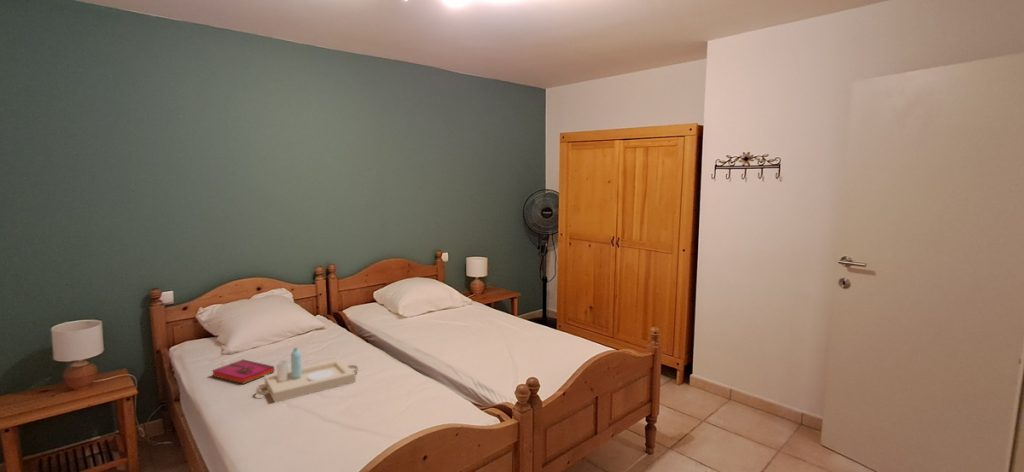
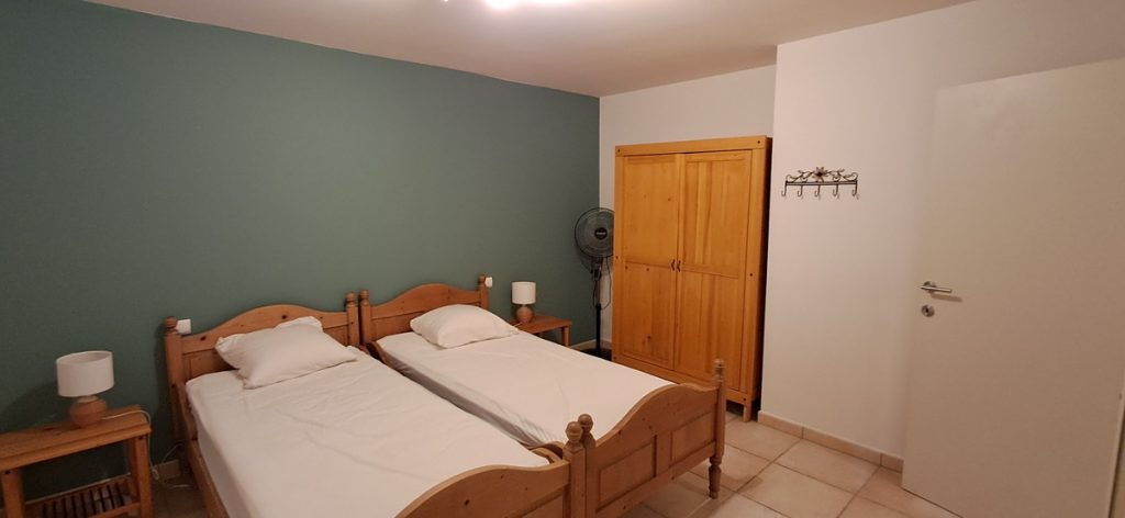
- hardback book (243, 371)
- serving tray (309, 366)
